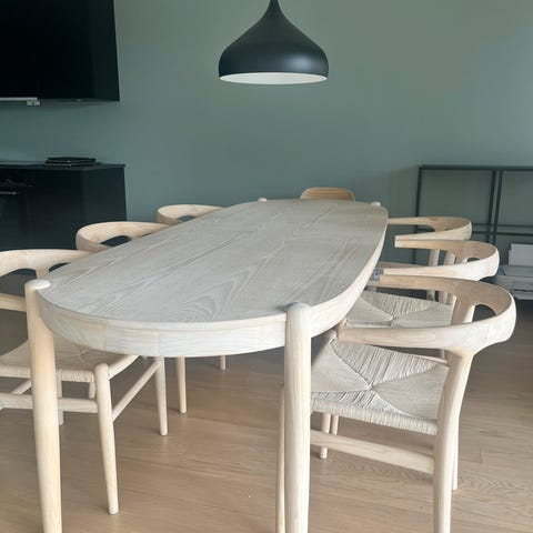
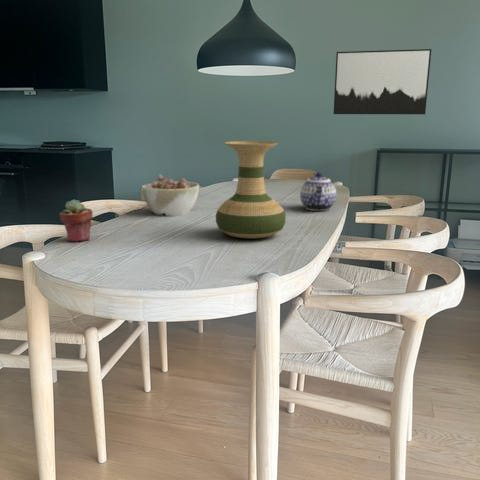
+ potted succulent (76, 219)
+ bowl (170, 194)
+ vase (250, 189)
+ teapot (318, 190)
+ wall art (380, 82)
